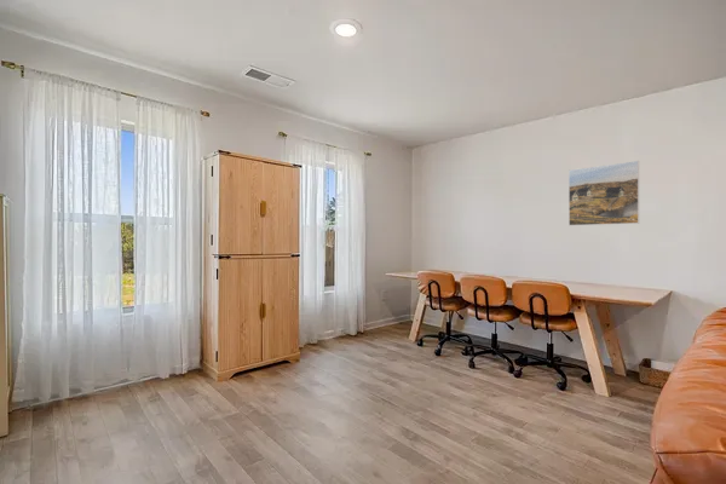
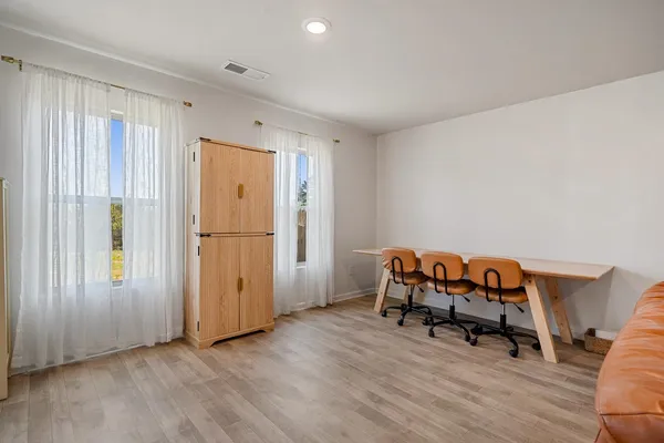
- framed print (601, 195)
